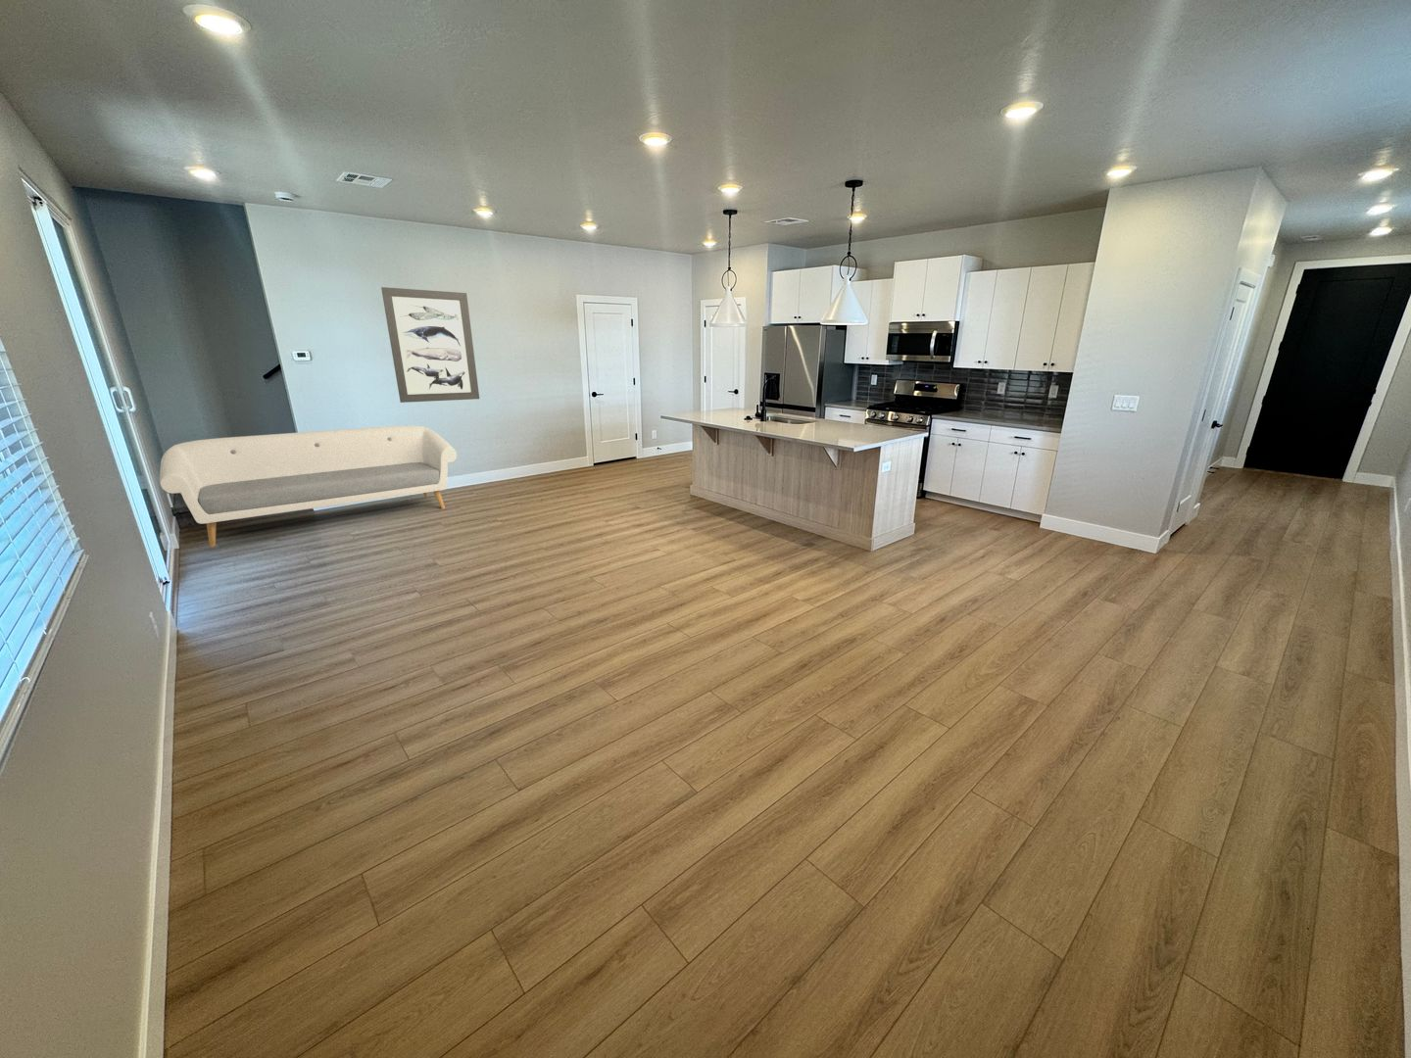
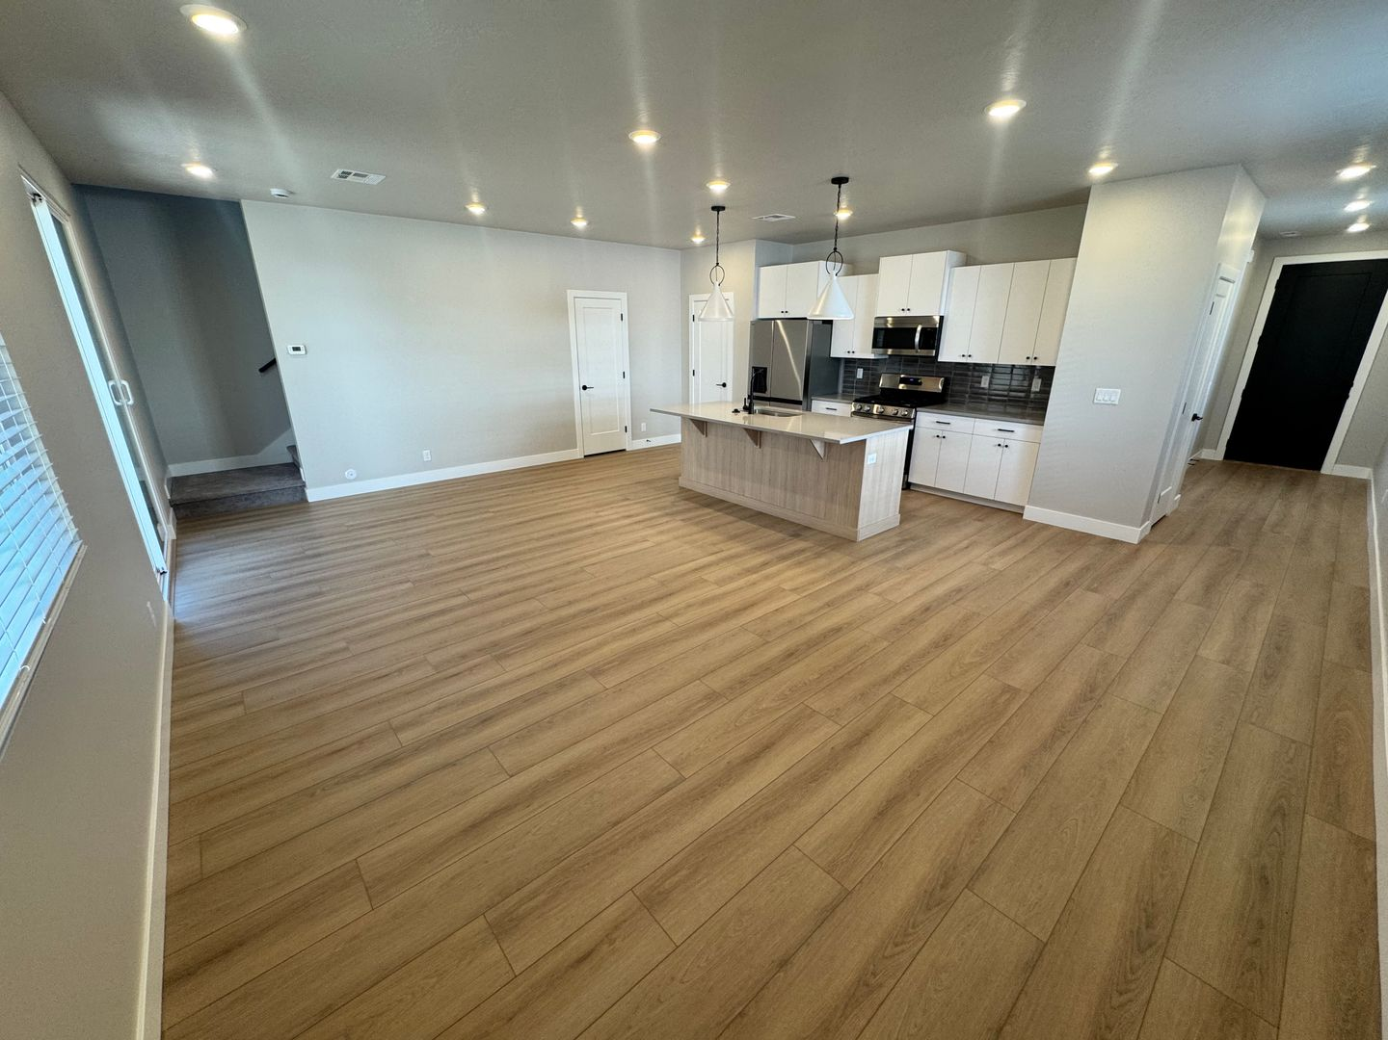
- sofa (327, 477)
- wall art (433, 347)
